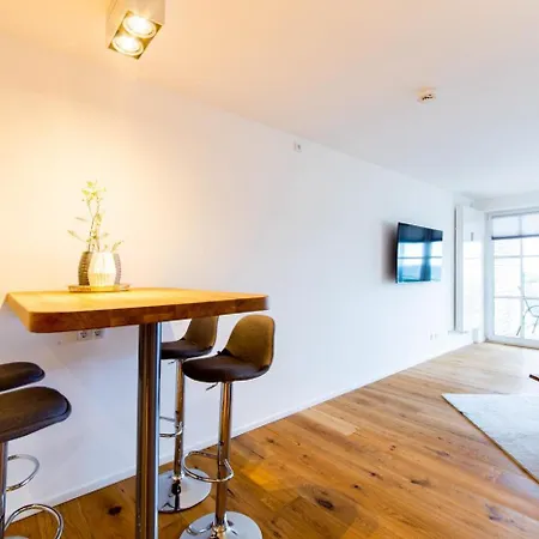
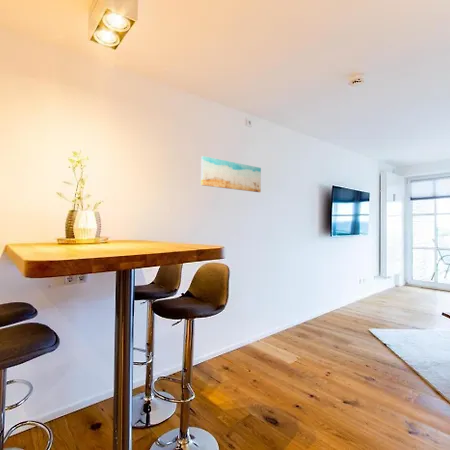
+ wall art (232, 175)
